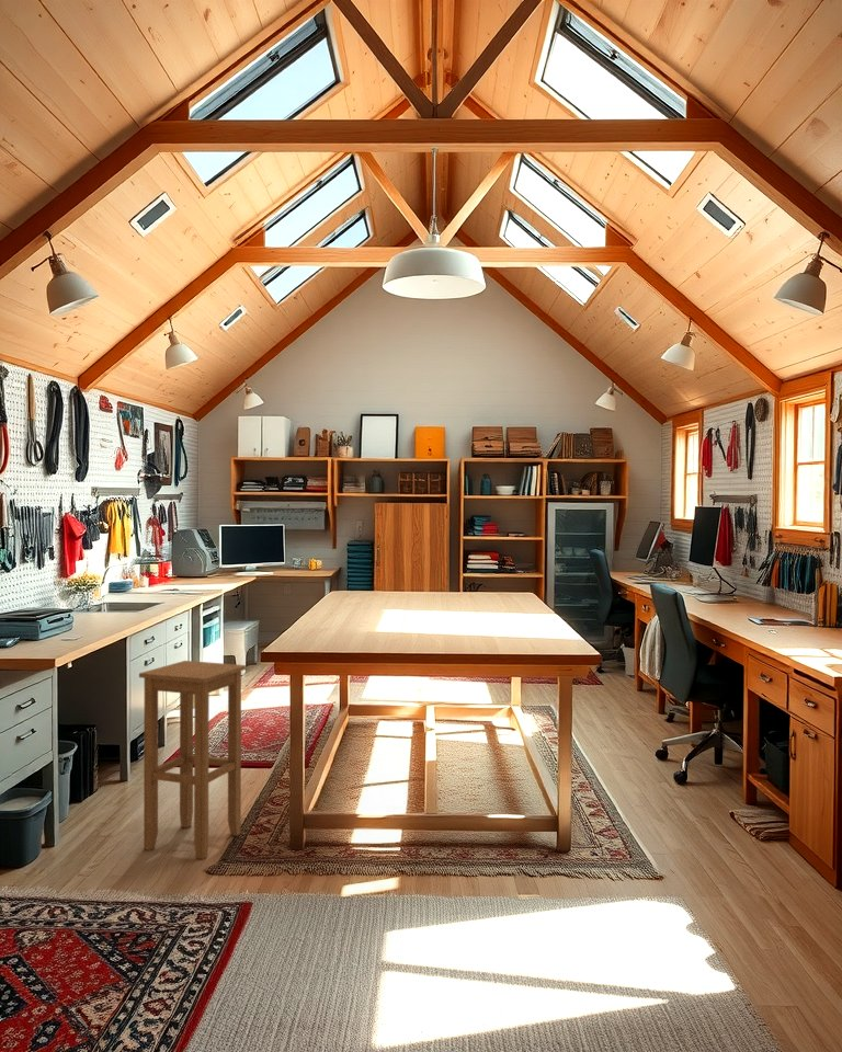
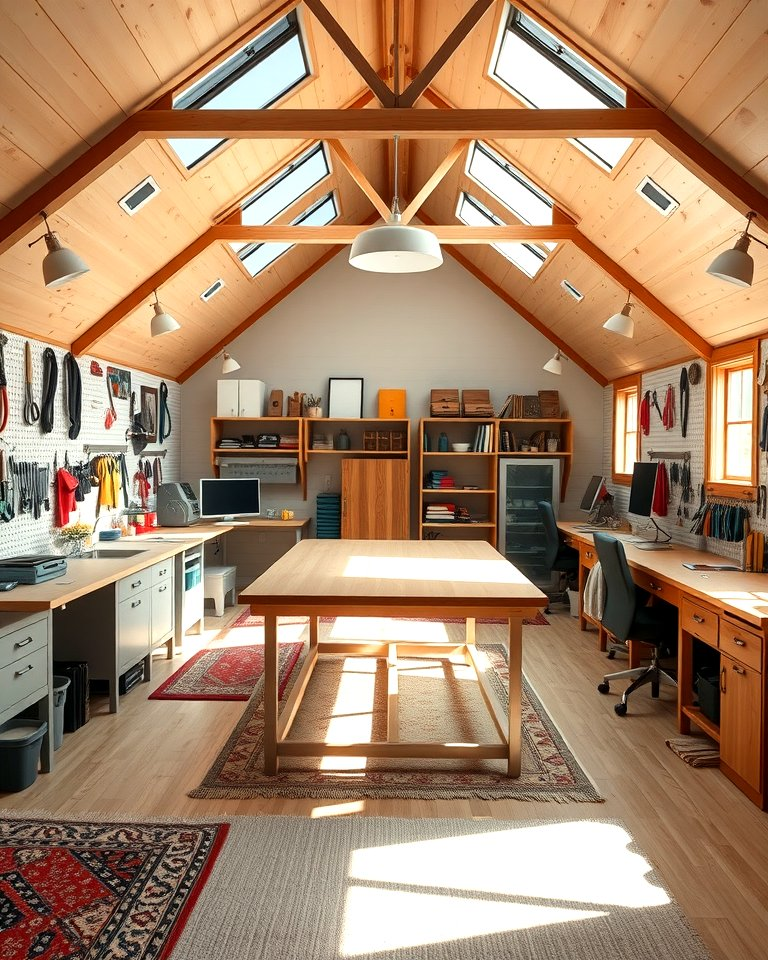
- stool (193, 755)
